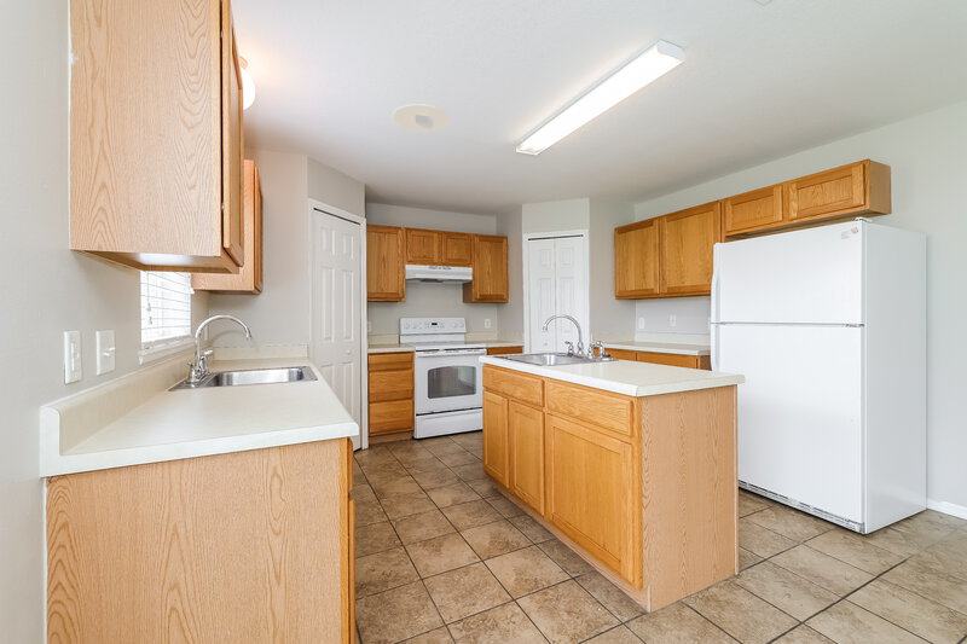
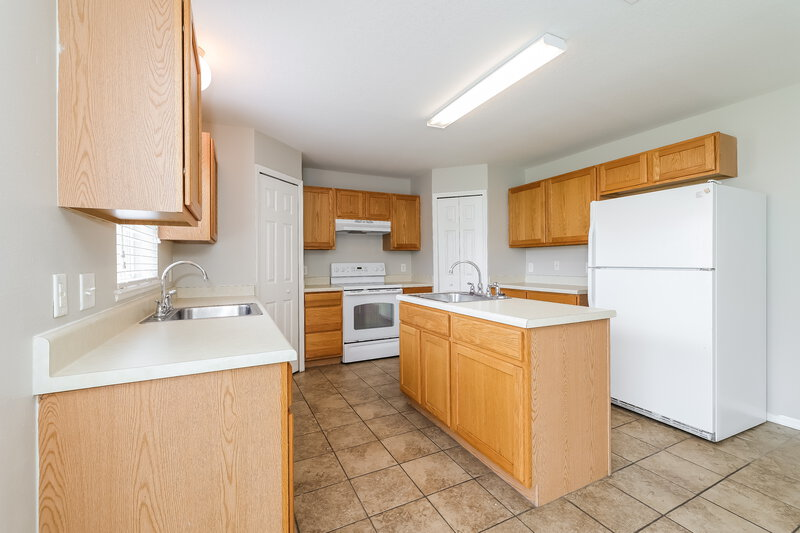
- recessed light (421, 116)
